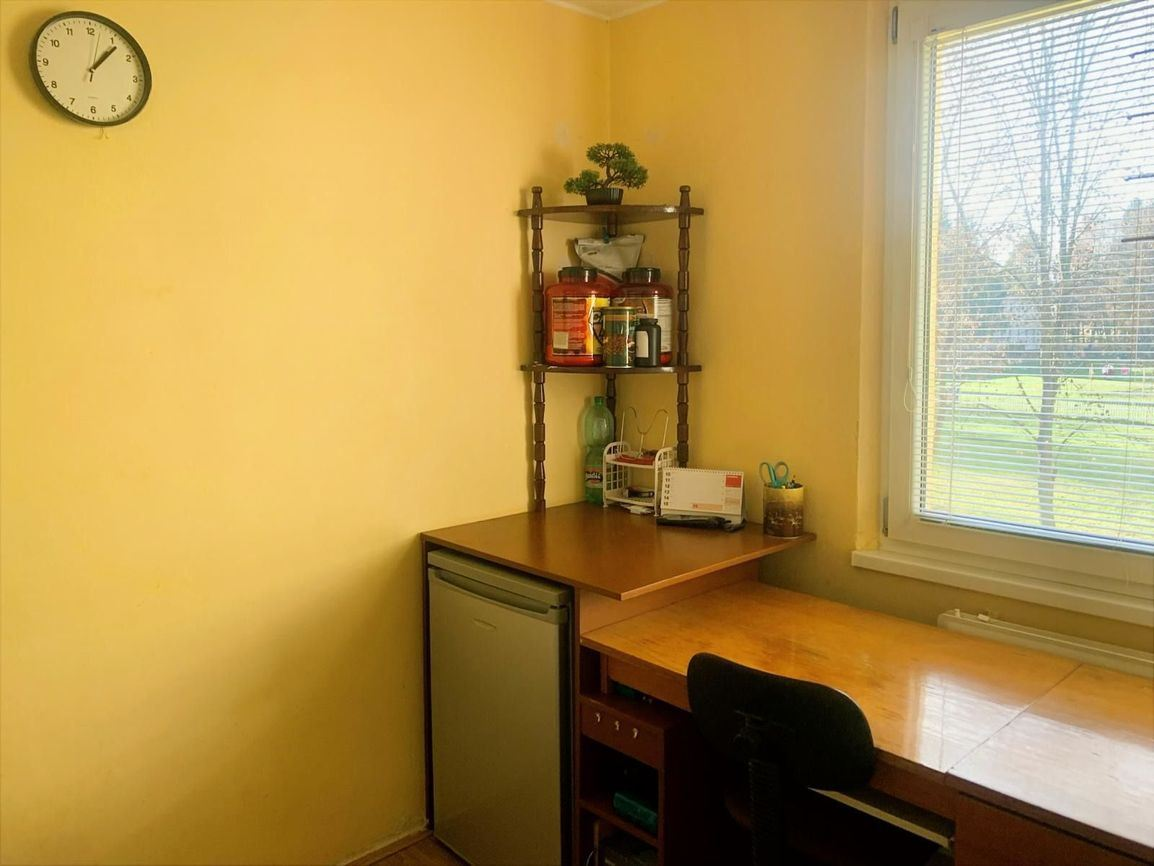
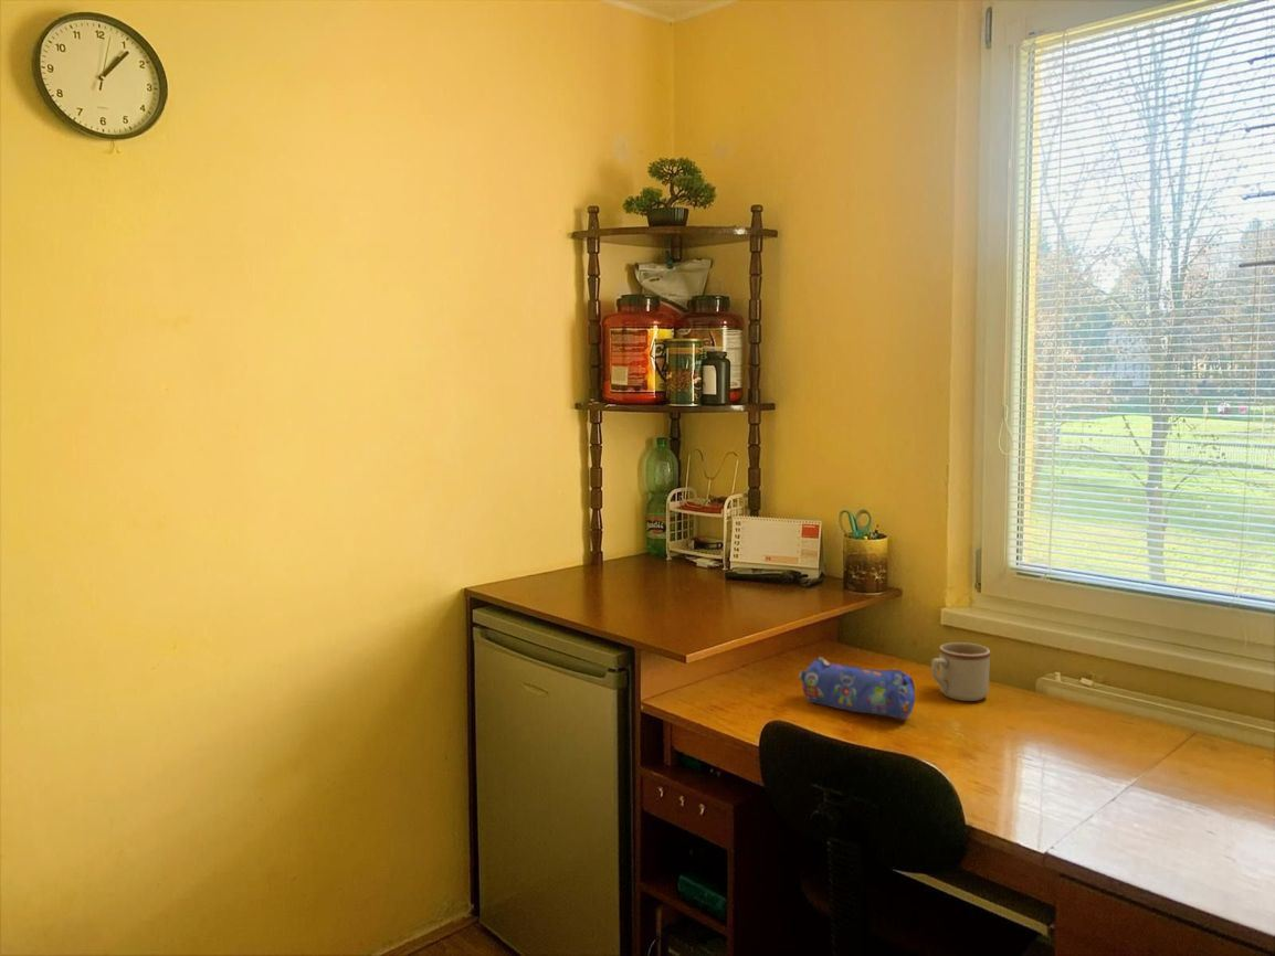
+ mug (957, 672)
+ pencil case (856, 686)
